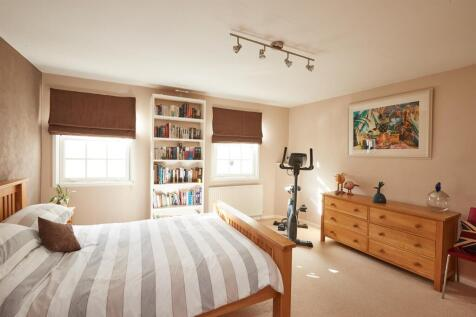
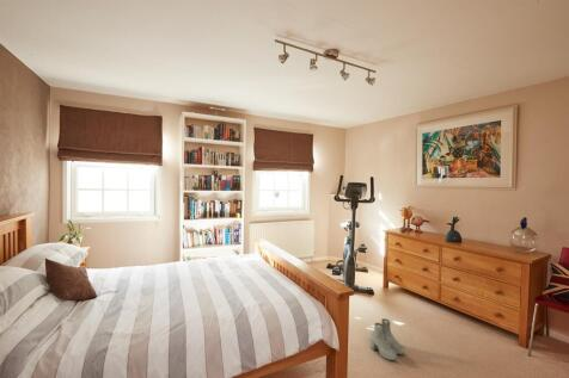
+ boots (386, 337)
